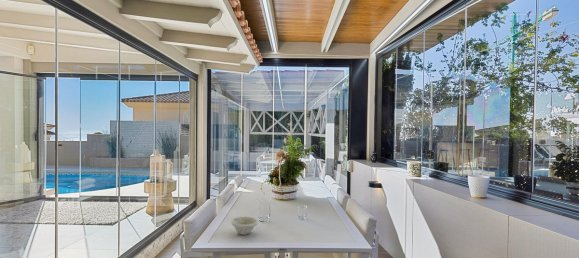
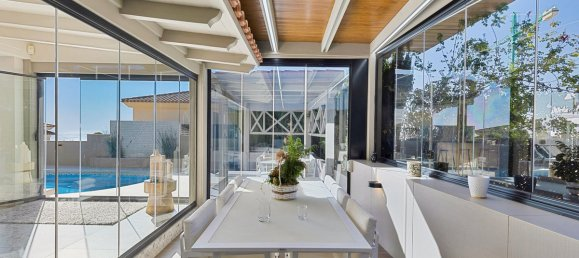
- bowl (244, 226)
